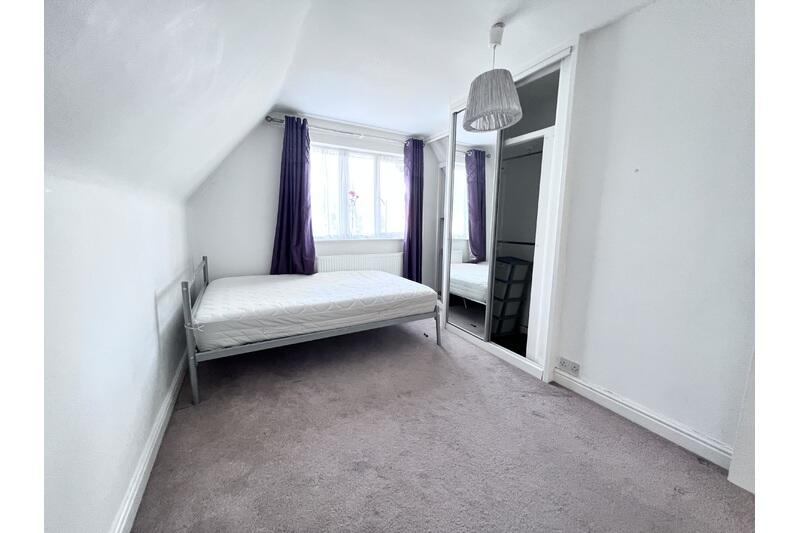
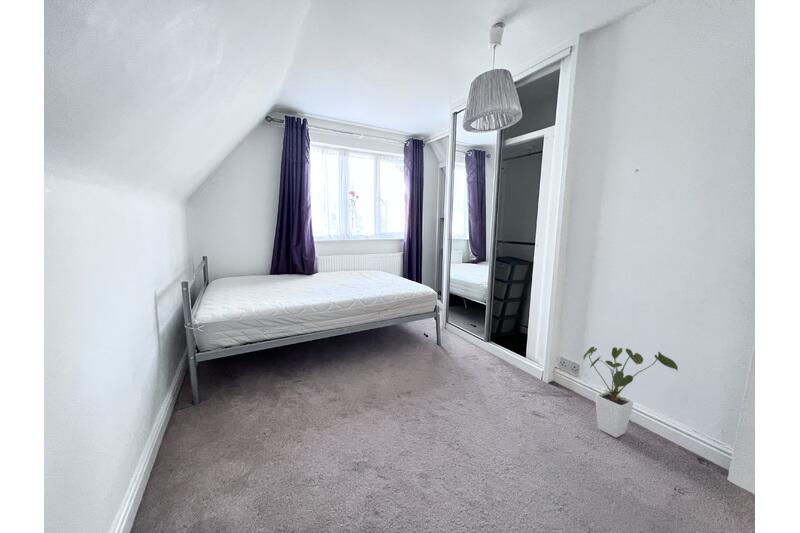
+ house plant (621, 390)
